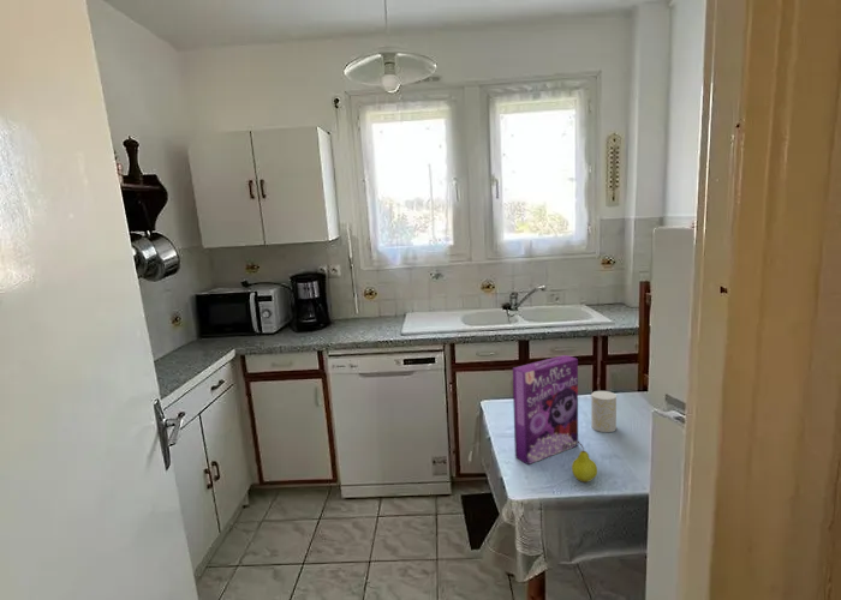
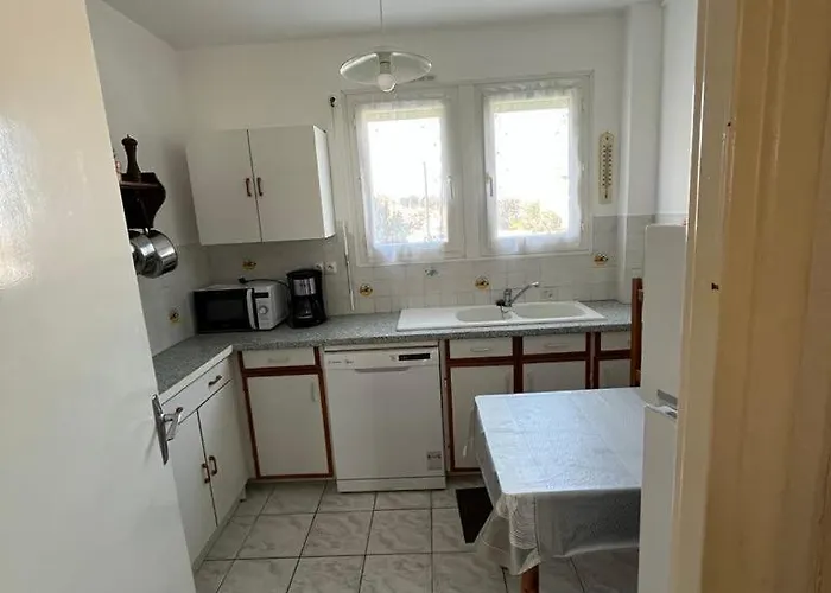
- cereal box (545, 407)
- cup (603, 410)
- fruit (584, 461)
